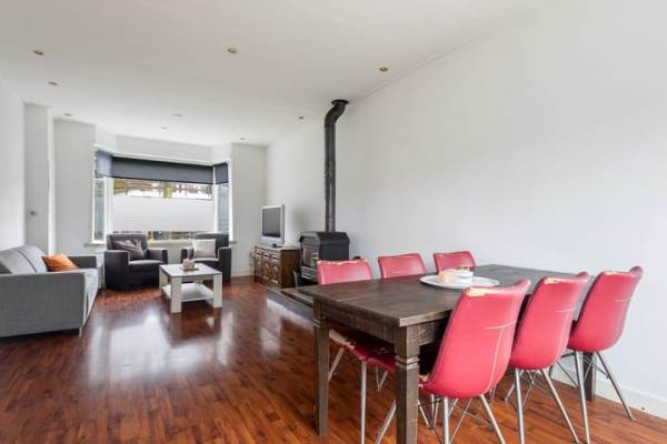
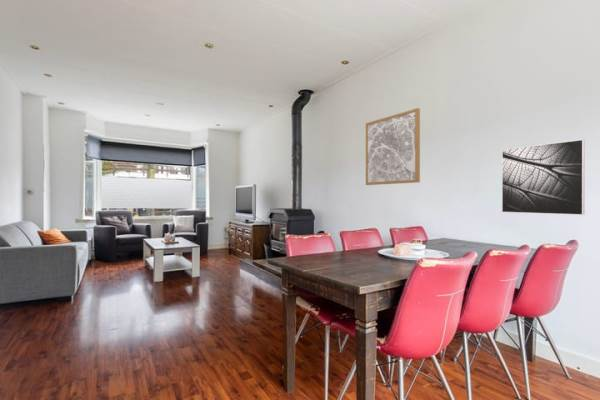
+ wall art (390, 150)
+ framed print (539, 179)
